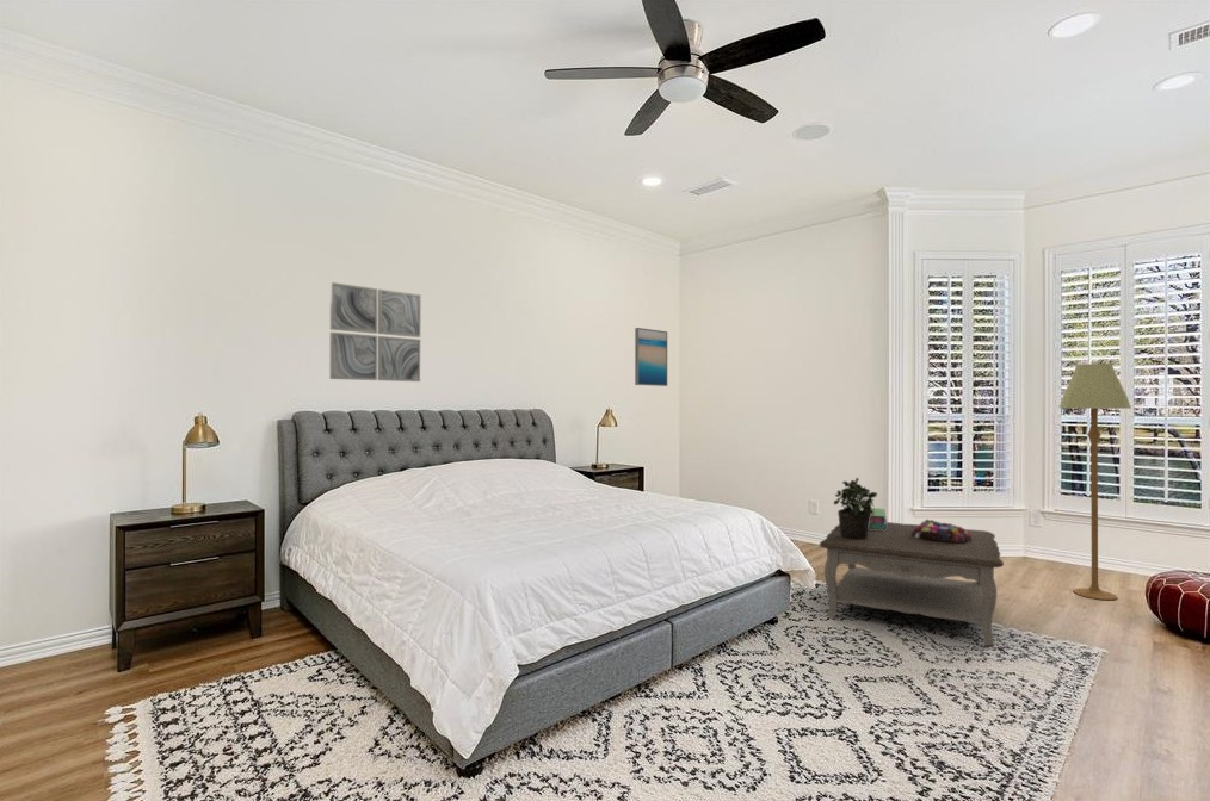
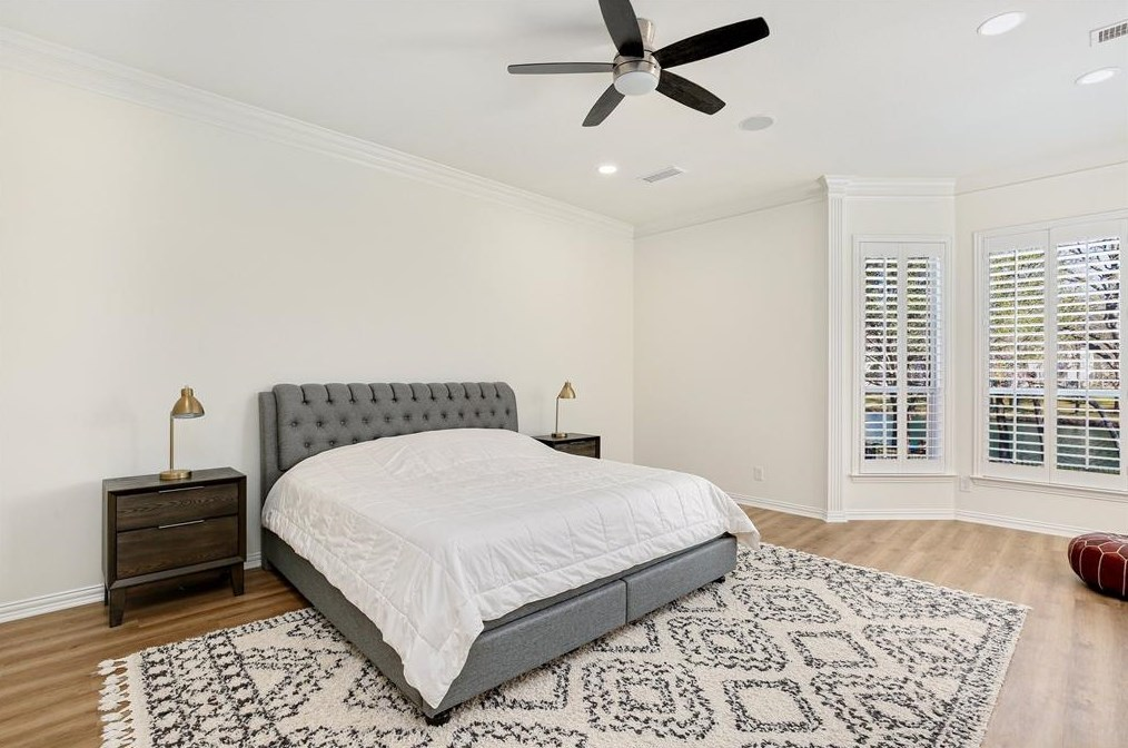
- wall art (376, 333)
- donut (940, 529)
- stack of books (870, 517)
- wall art (652, 358)
- potted plant (856, 507)
- coffee table (909, 572)
- floor lamp (1094, 479)
